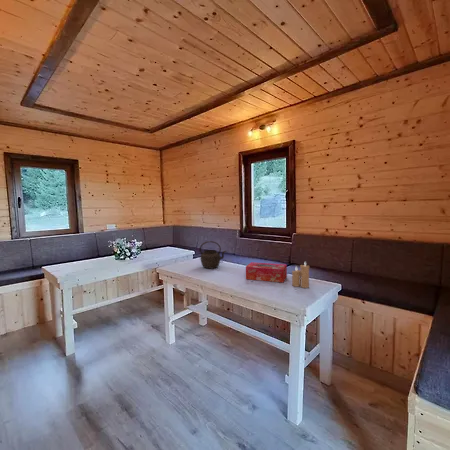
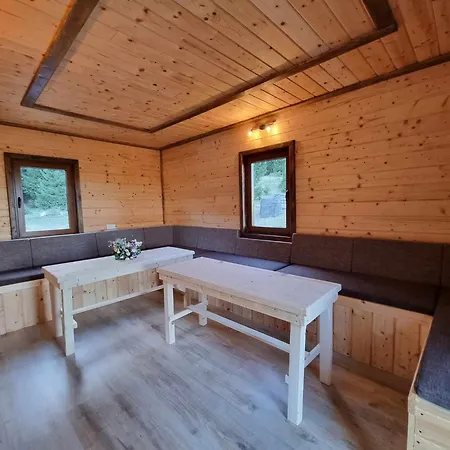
- candle (300, 273)
- kettle (213, 253)
- tissue box (266, 271)
